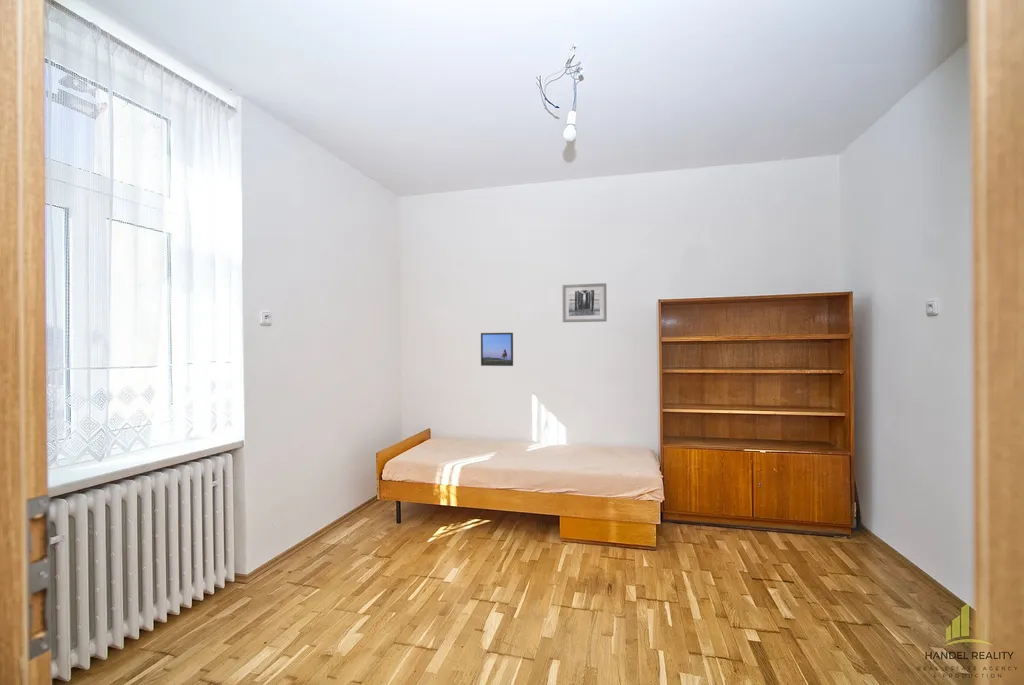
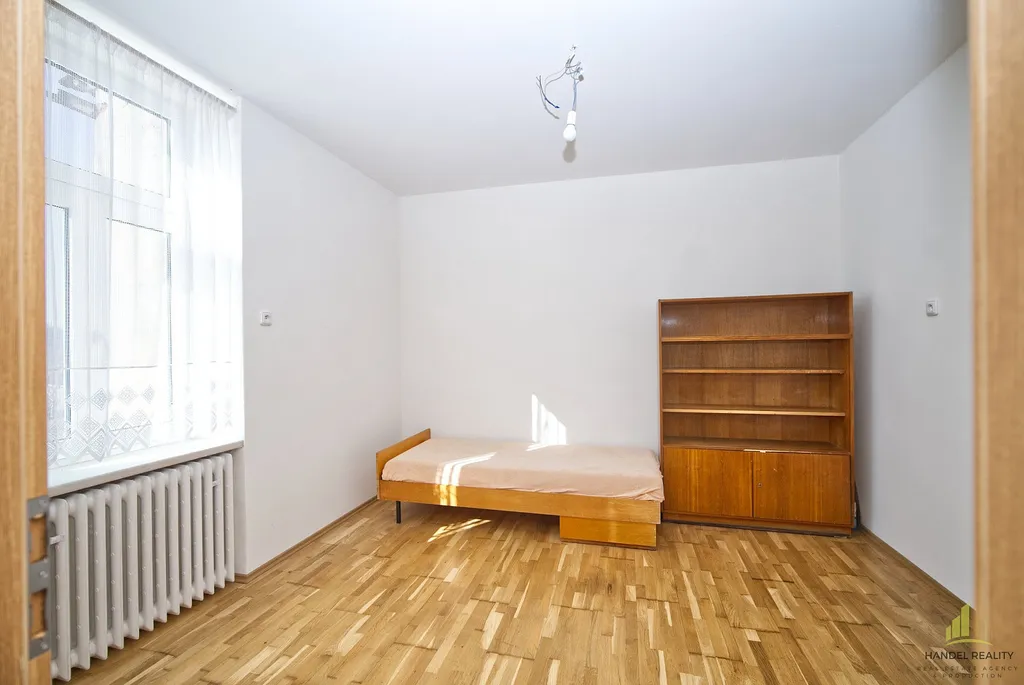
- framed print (496, 349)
- wall art (584, 303)
